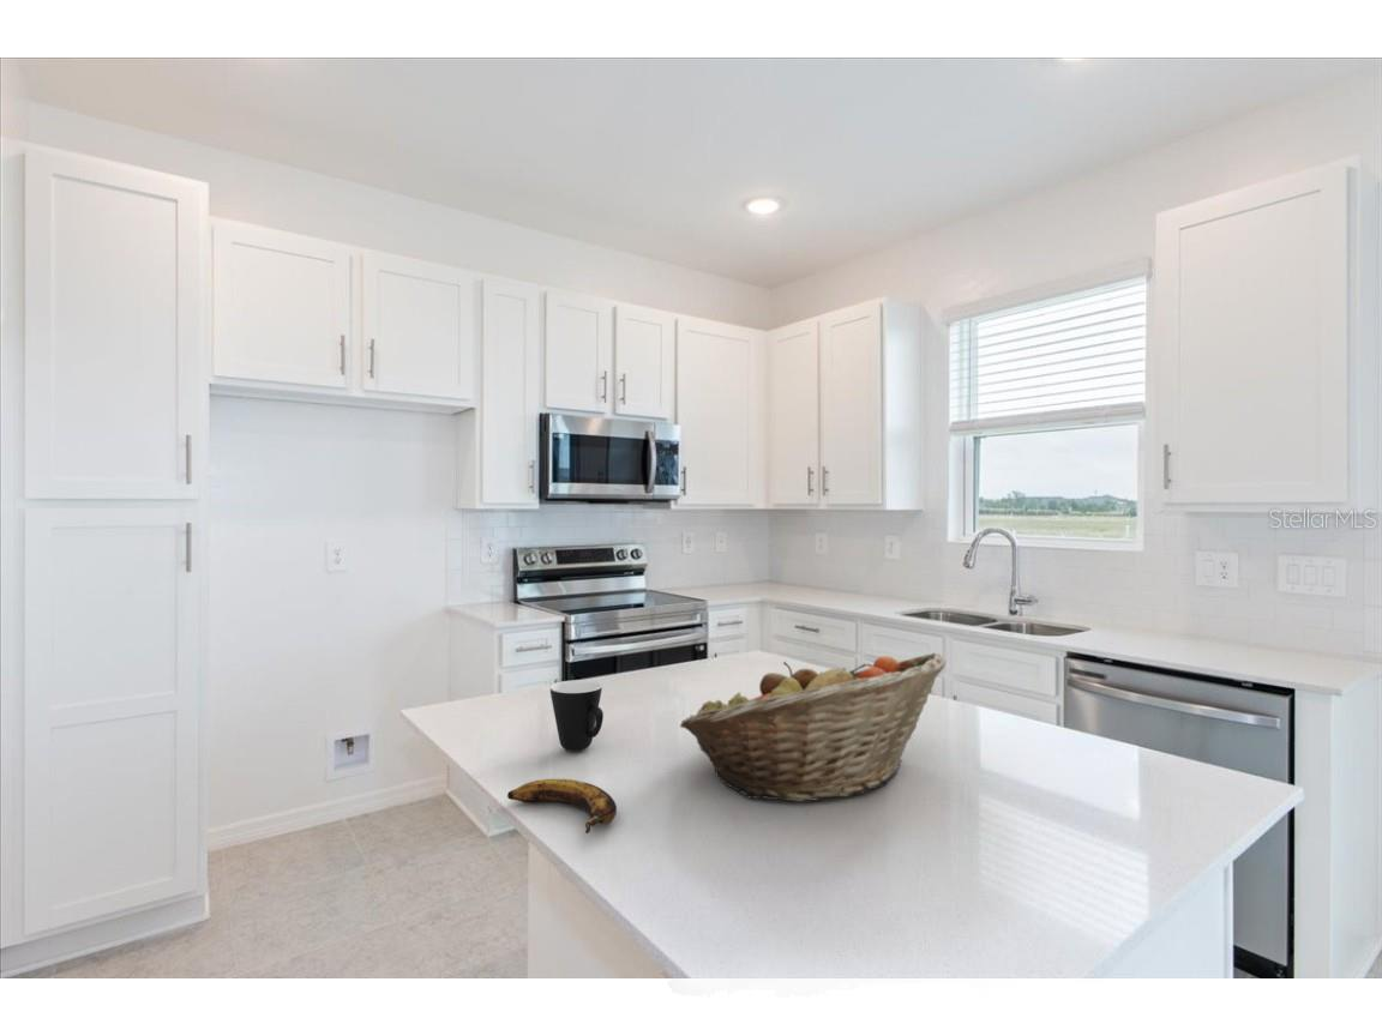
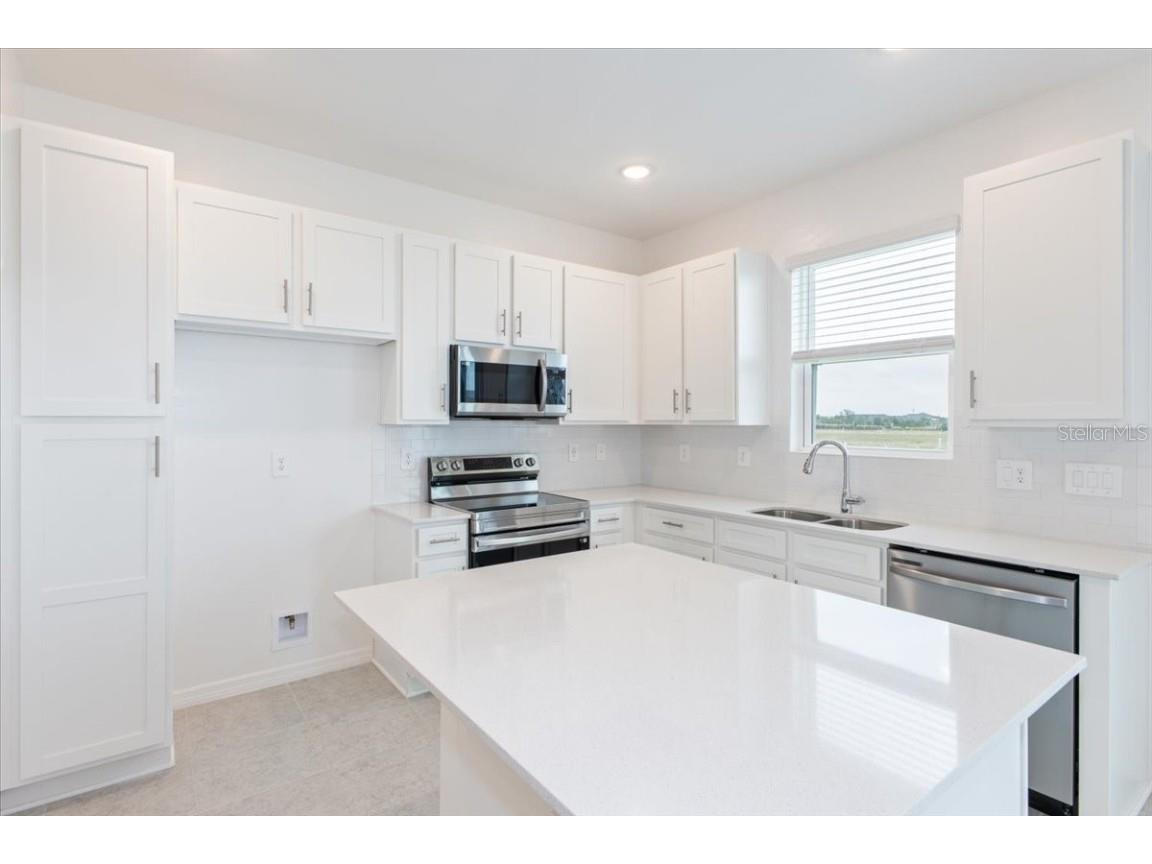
- fruit basket (817, 711)
- banana (564, 801)
- mug (579, 718)
